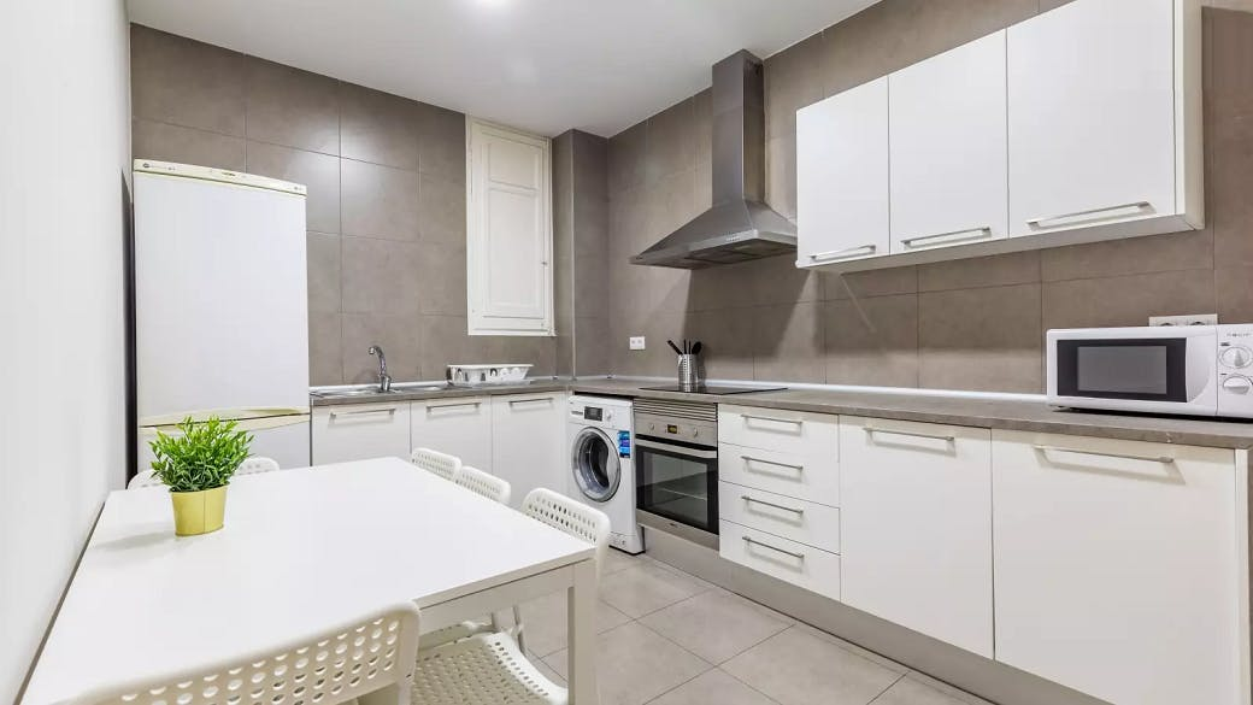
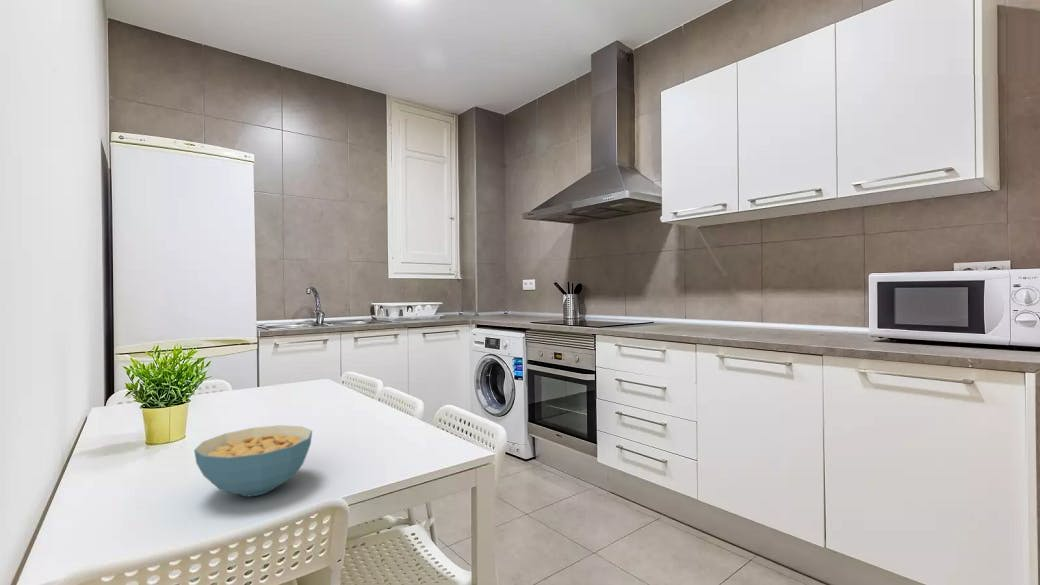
+ cereal bowl (257, 464)
